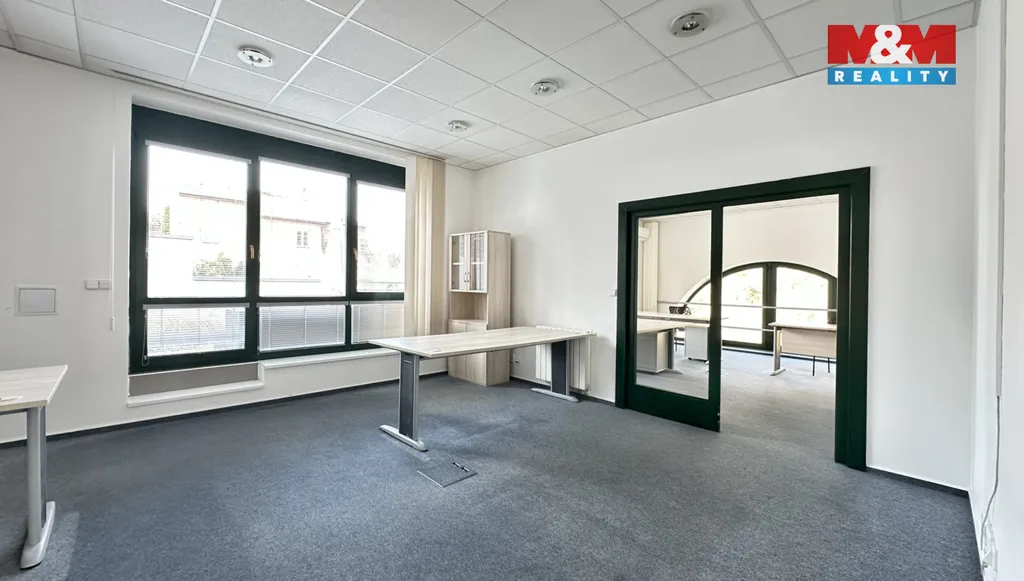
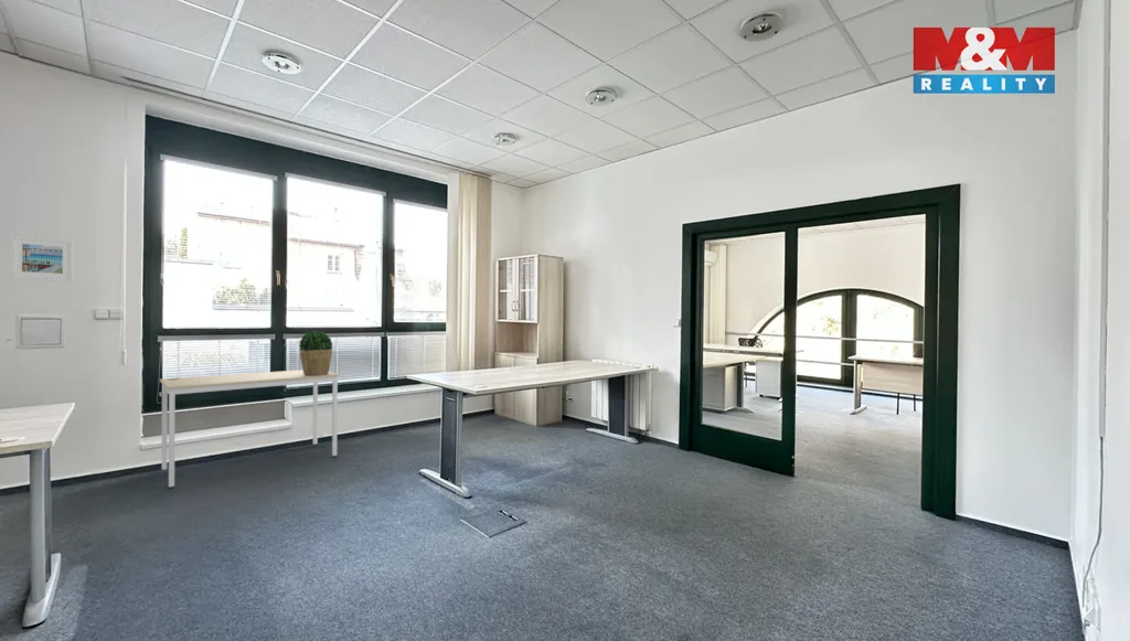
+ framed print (42, 258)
+ desk (254, 387)
+ potted plant (316, 352)
